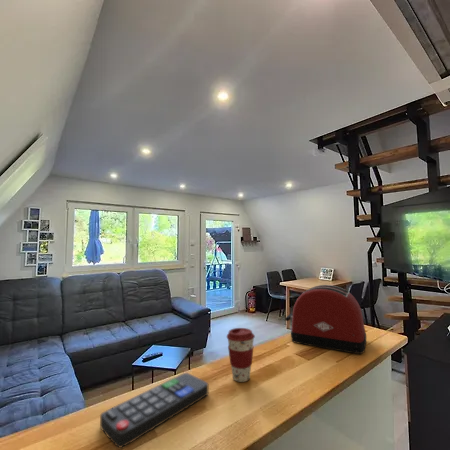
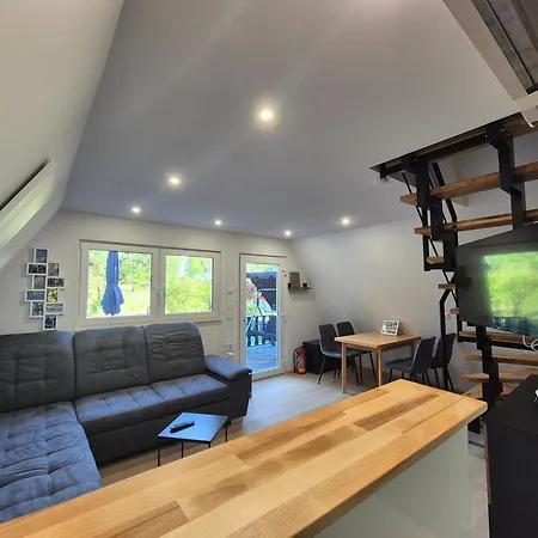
- remote control (159, 402)
- coffee cup (240, 354)
- toaster (323, 313)
